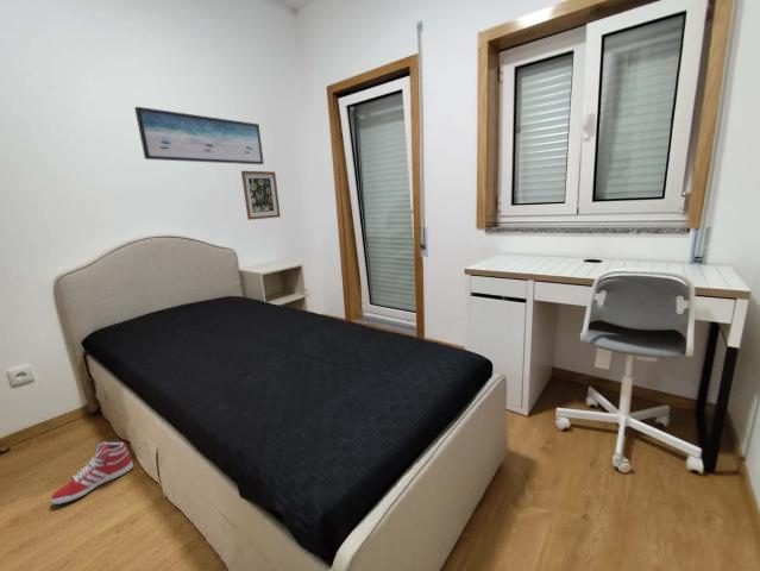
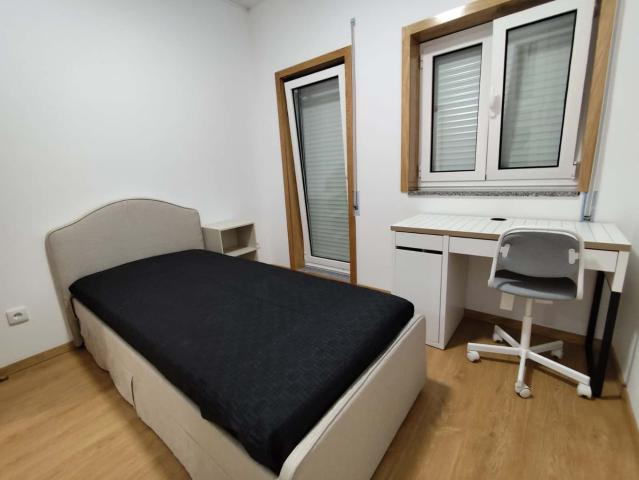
- sneaker (90, 469)
- wall art (207, 139)
- wall art (262, 195)
